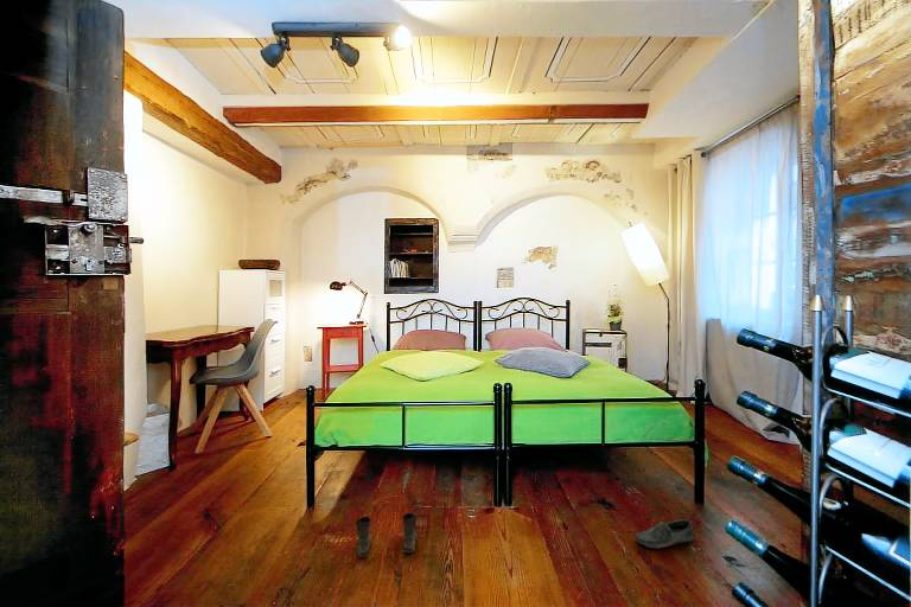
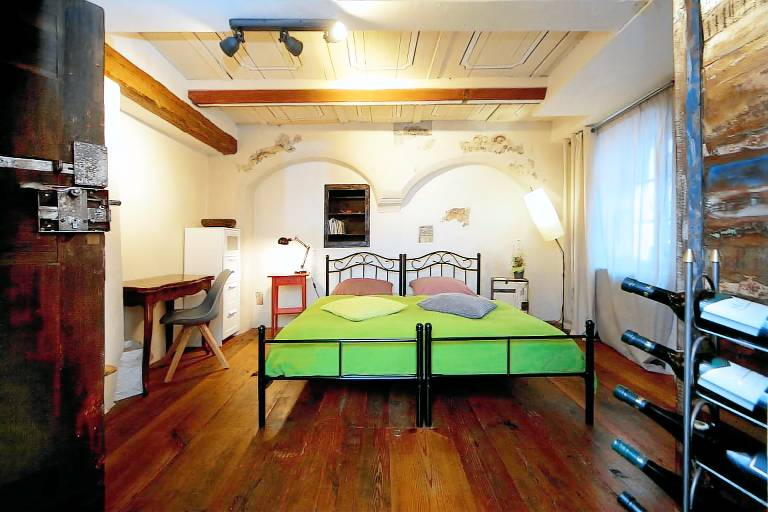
- boots (403, 529)
- shoe (665, 531)
